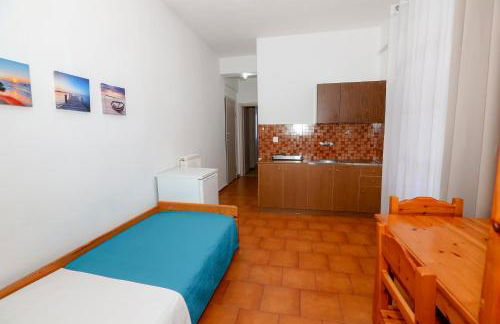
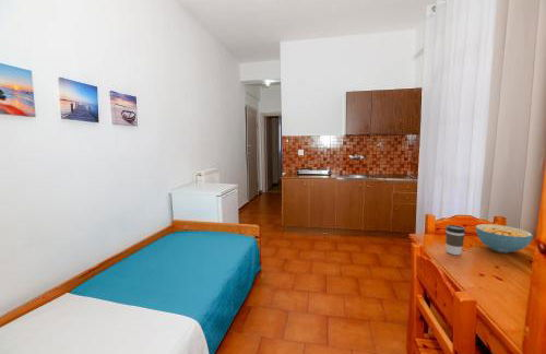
+ coffee cup (454, 239)
+ cereal bowl (501, 239)
